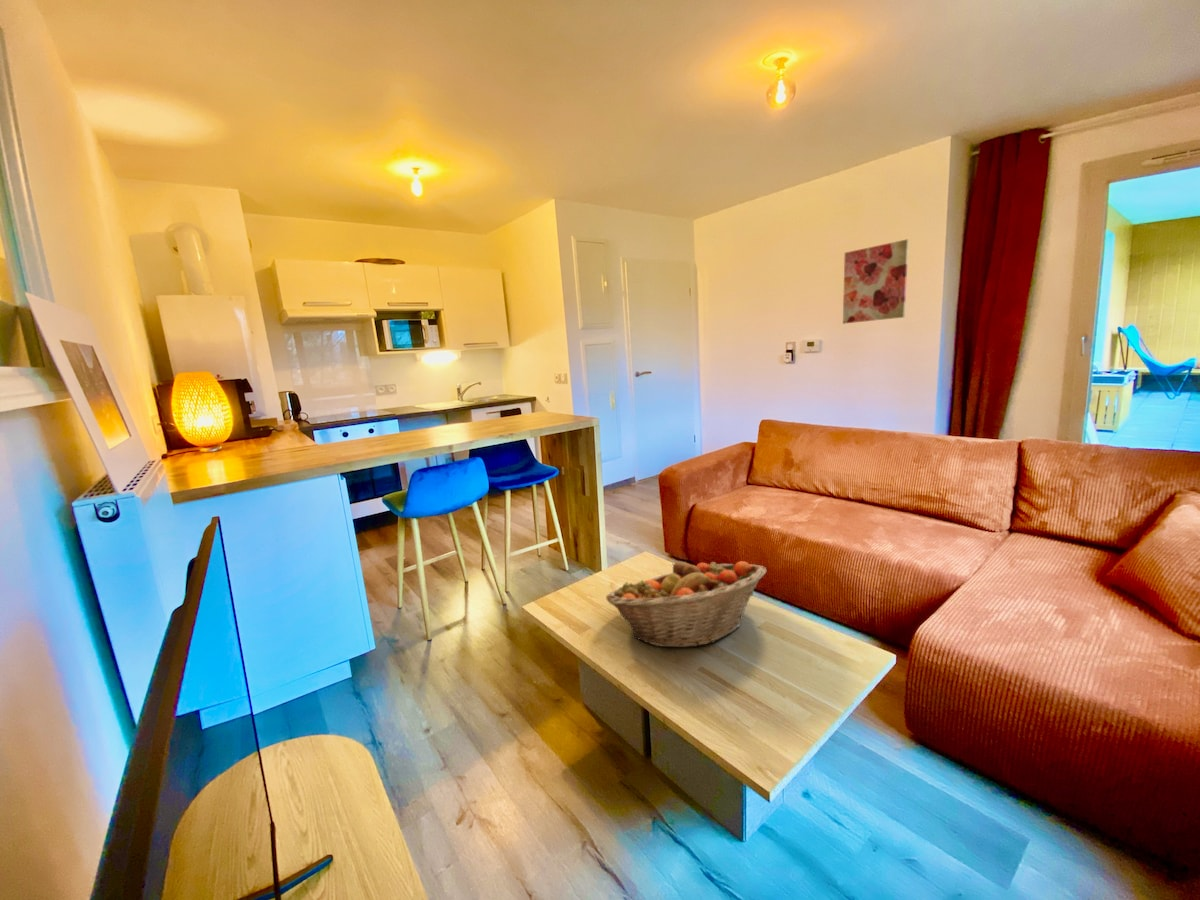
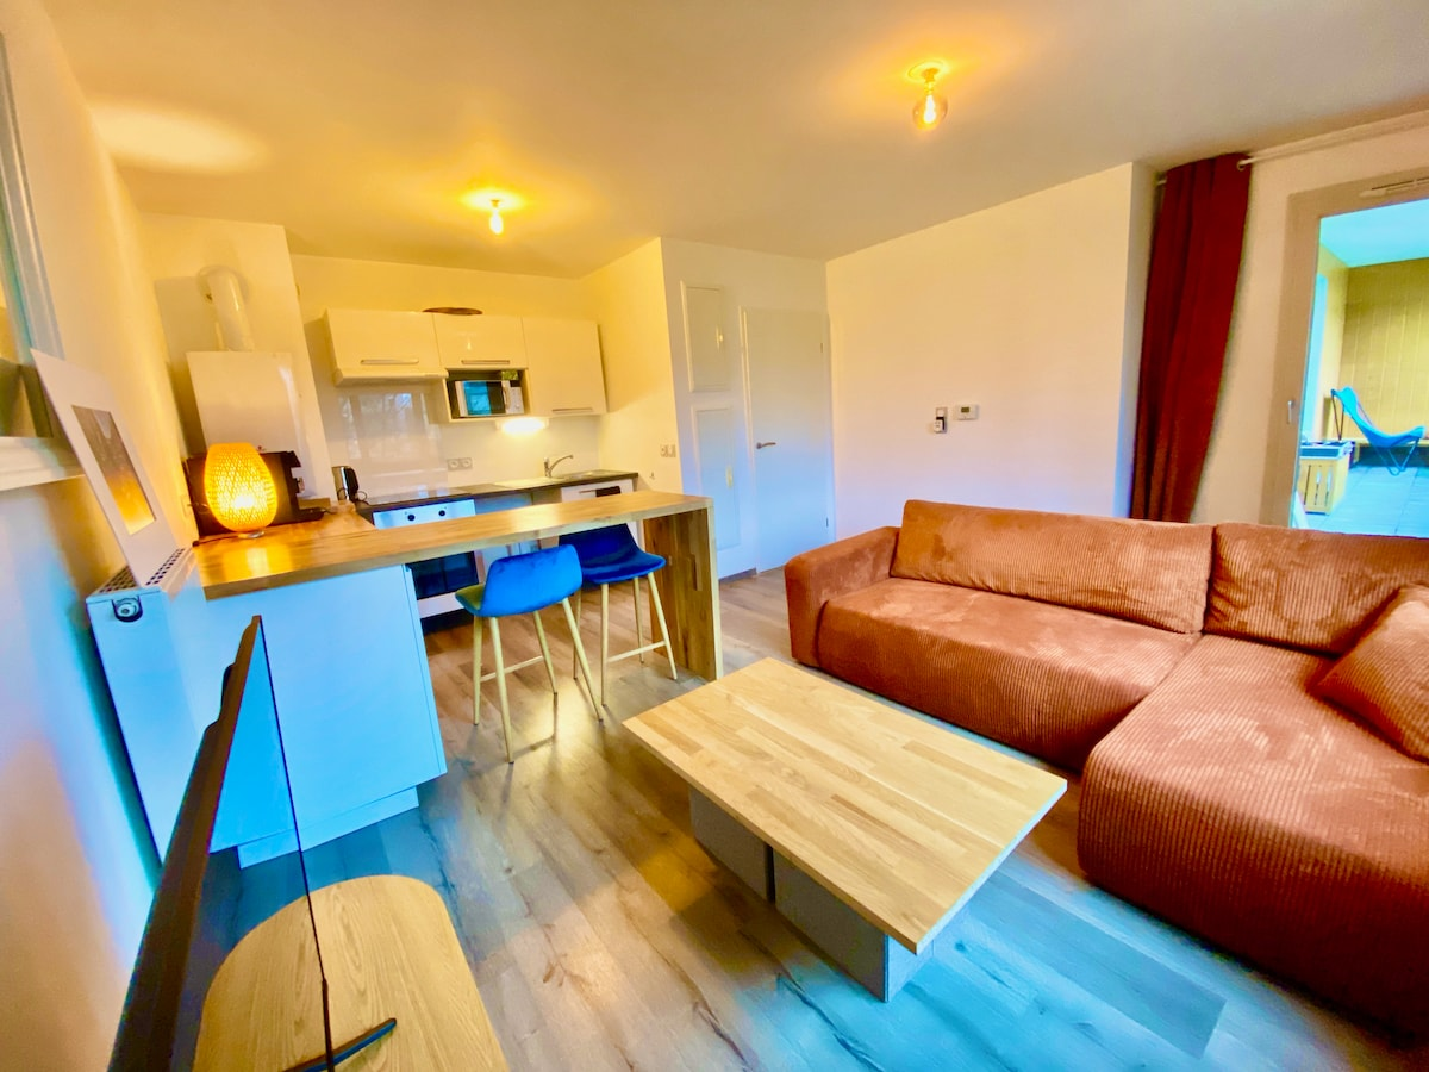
- fruit basket (686, 594)
- wall art (873, 284)
